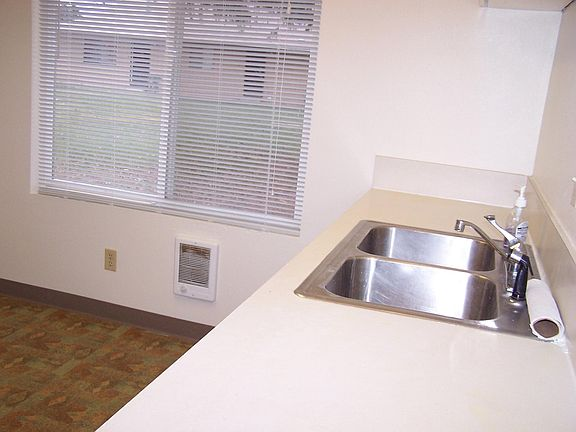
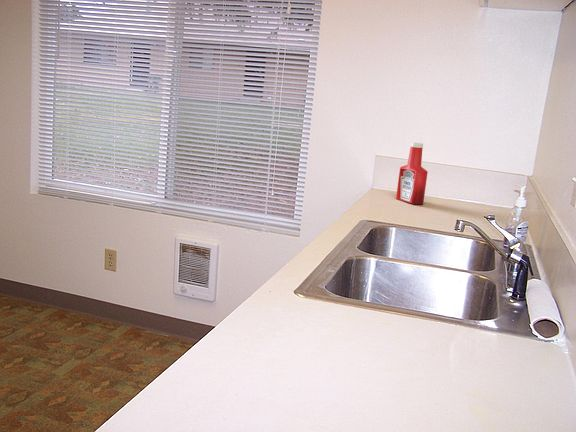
+ soap bottle (413, 172)
